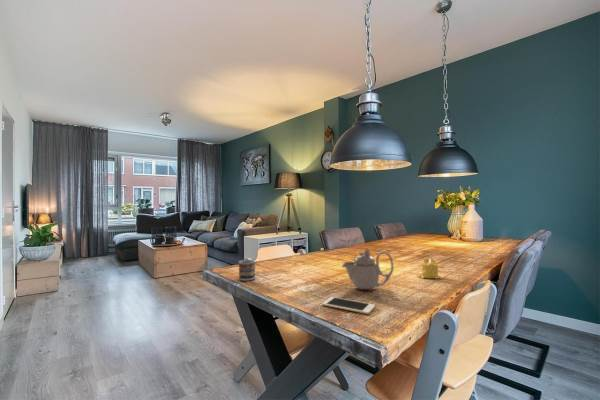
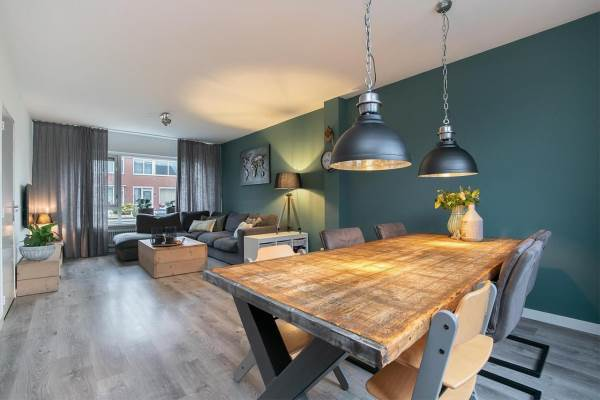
- candle (429, 267)
- cell phone (348, 304)
- teapot (367, 268)
- cup (248, 269)
